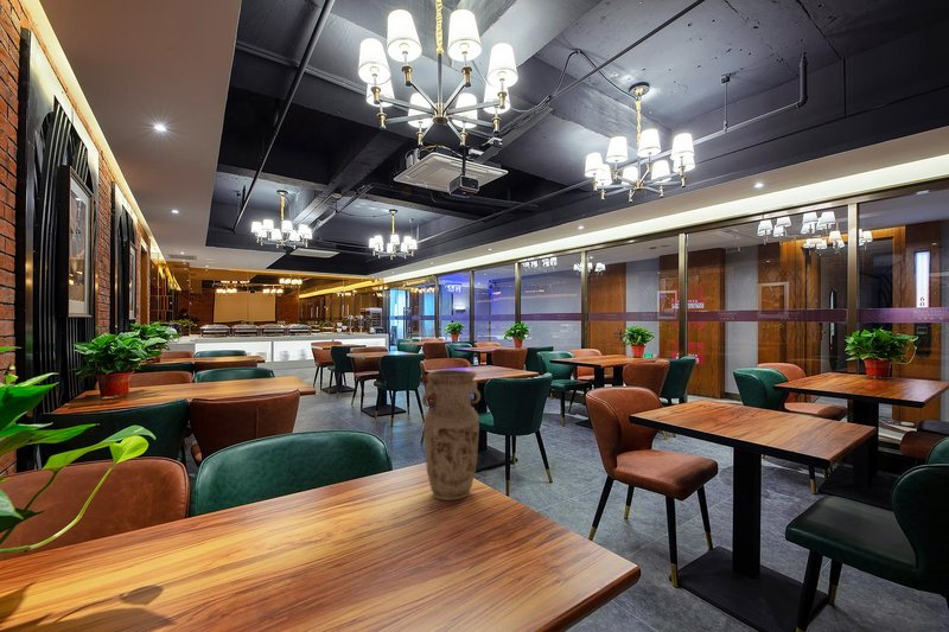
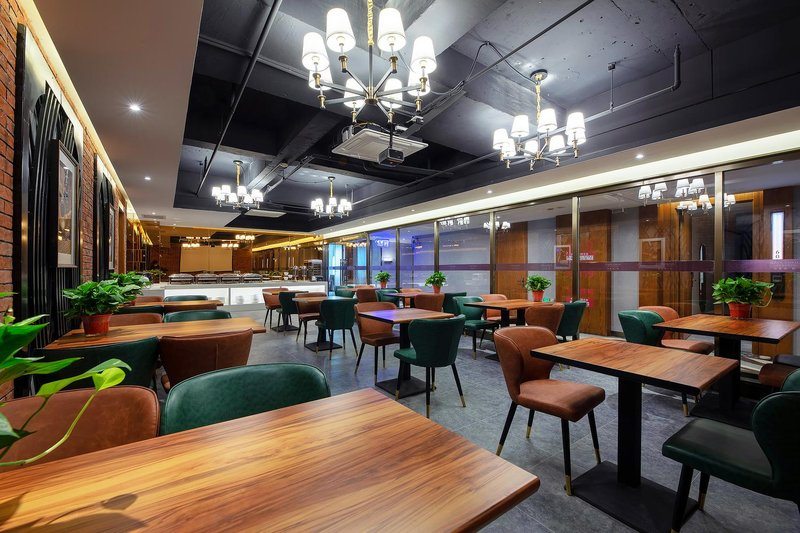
- vase (451, 433)
